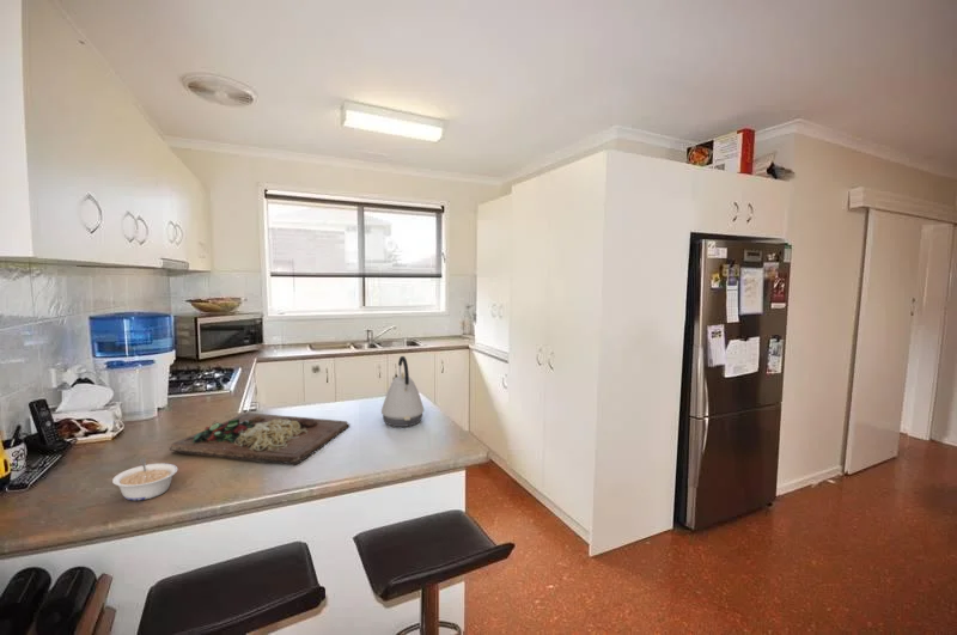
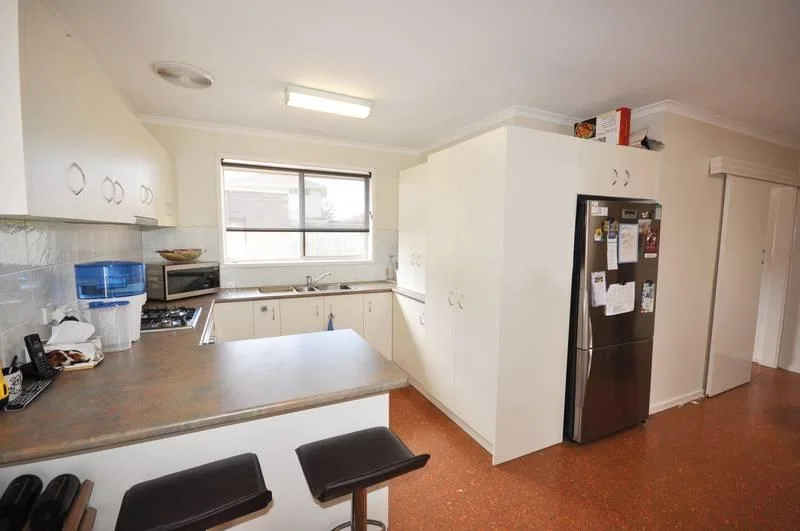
- cutting board (267, 428)
- legume (144, 481)
- kettle (402, 389)
